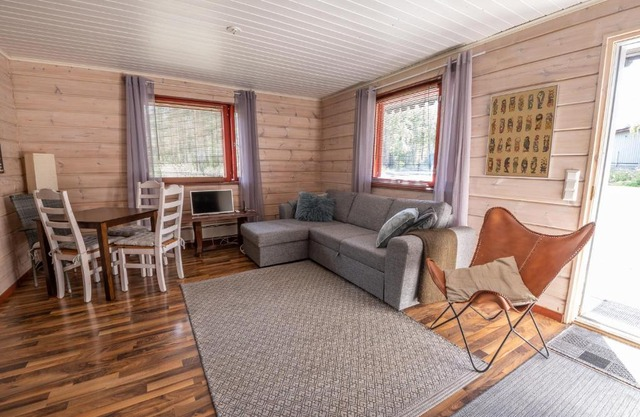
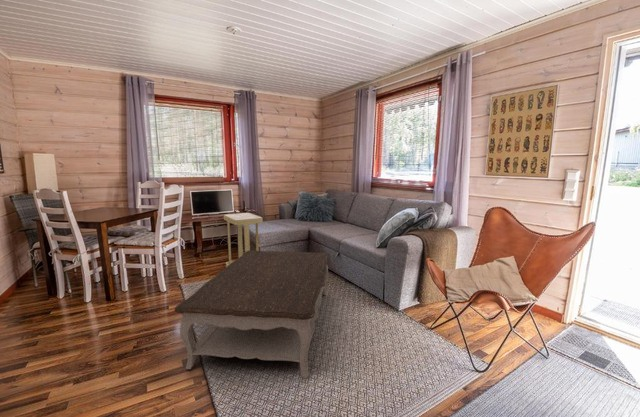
+ side table (242, 243)
+ coffee table (270, 298)
